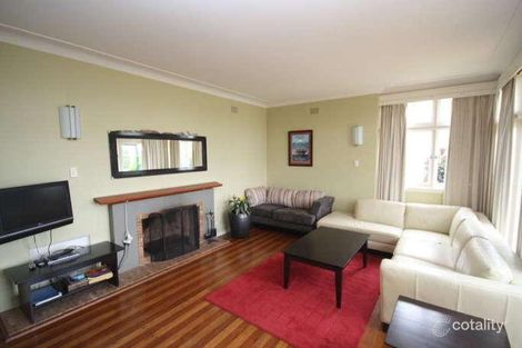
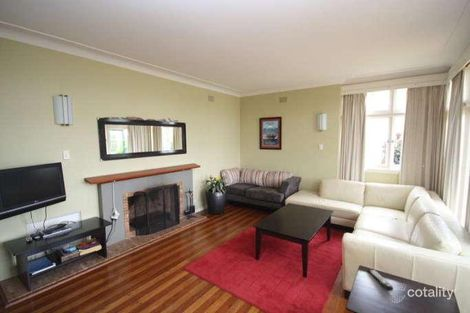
+ remote control (379, 278)
